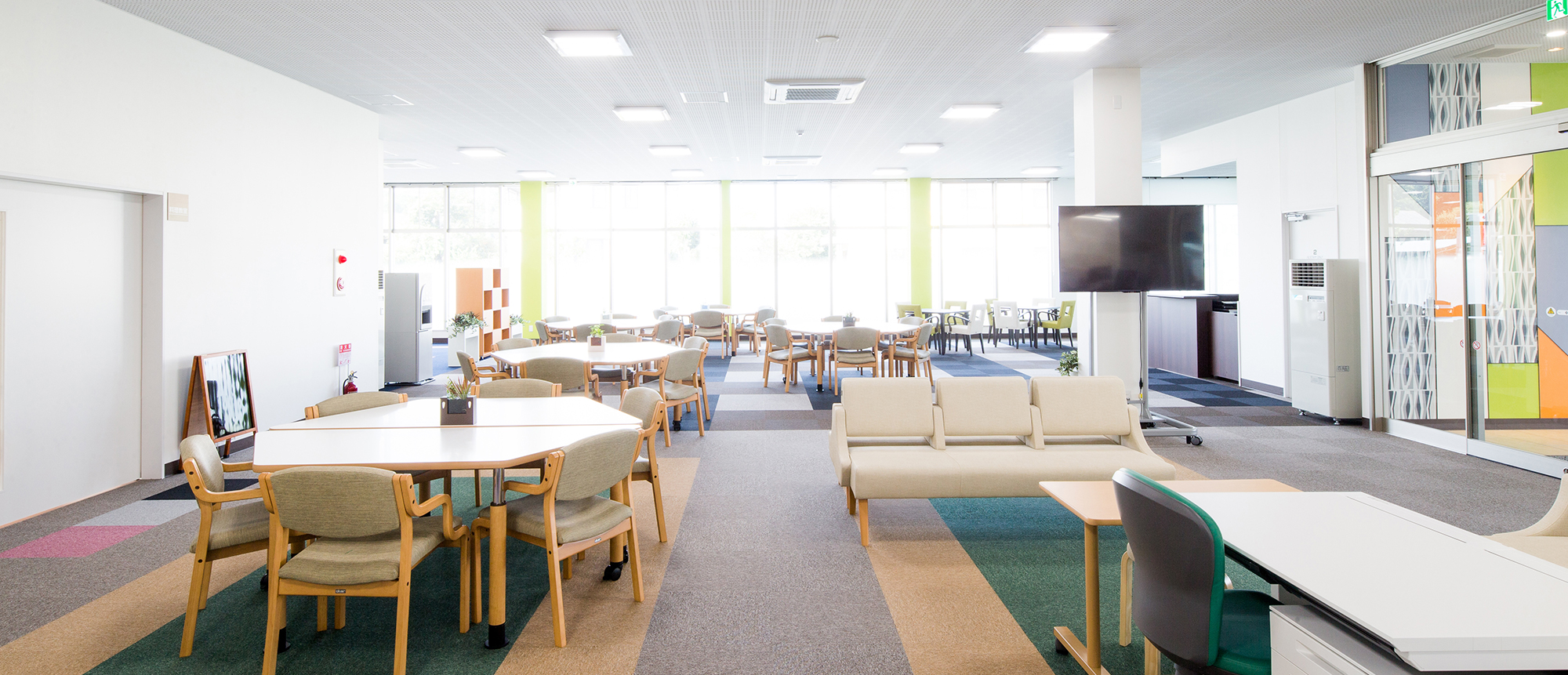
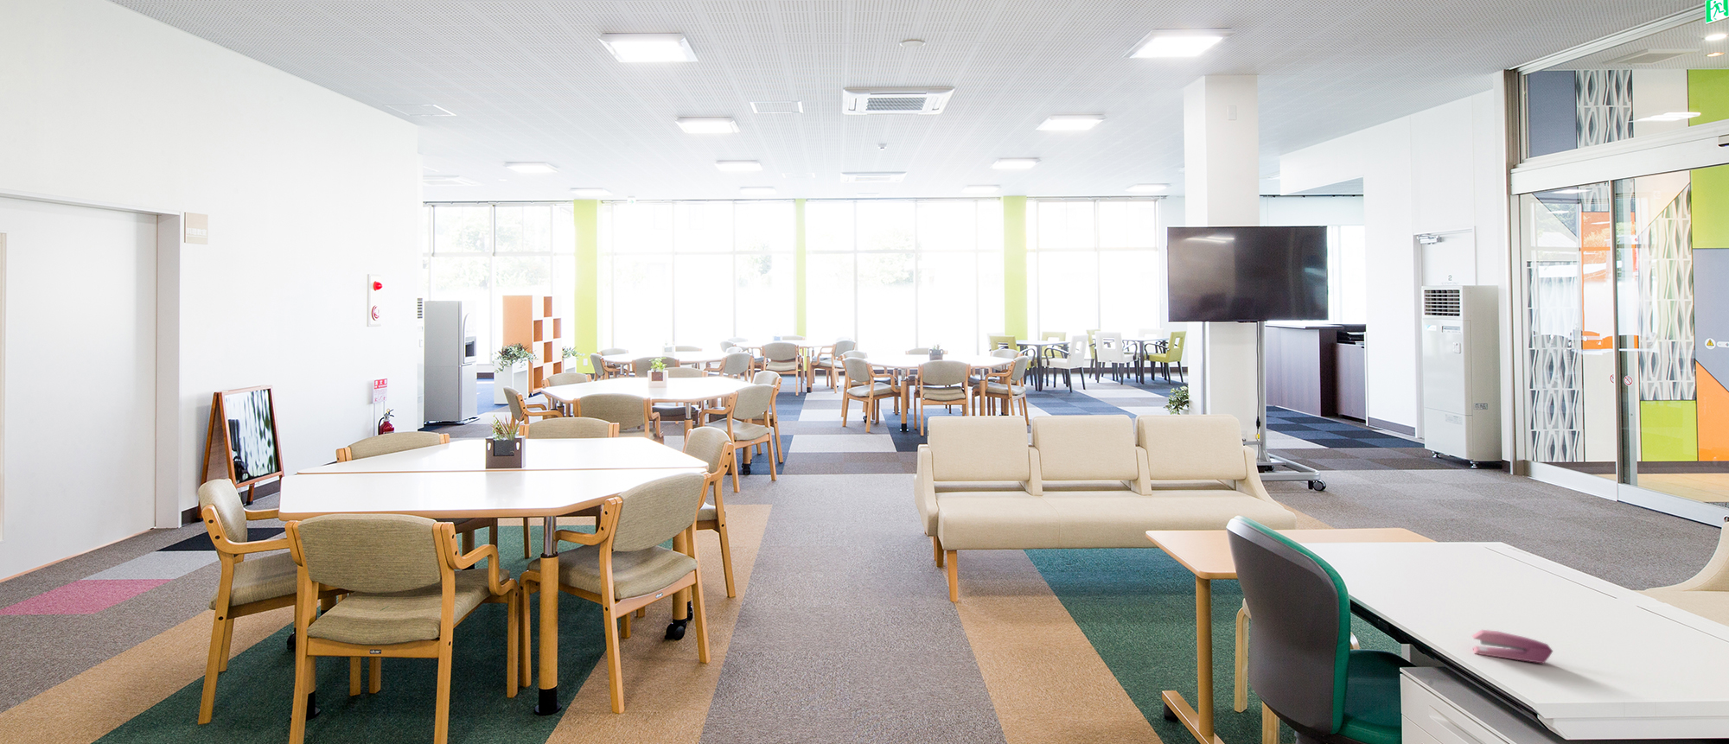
+ stapler (1511, 646)
